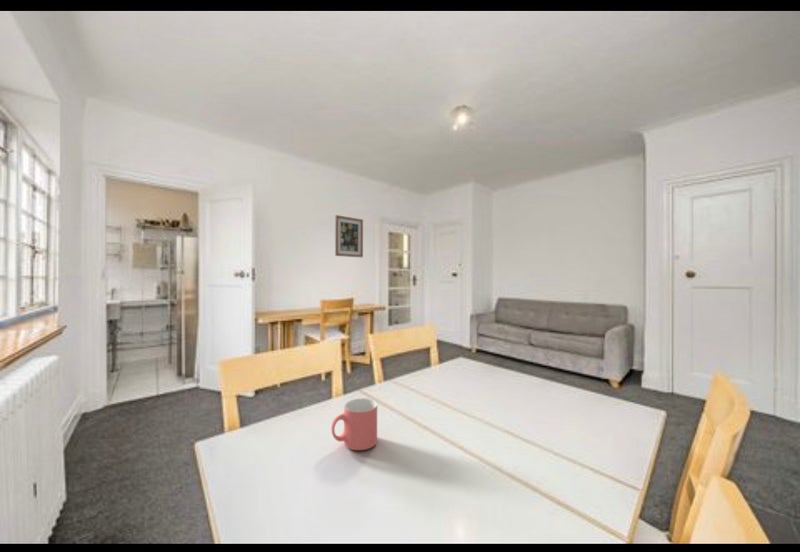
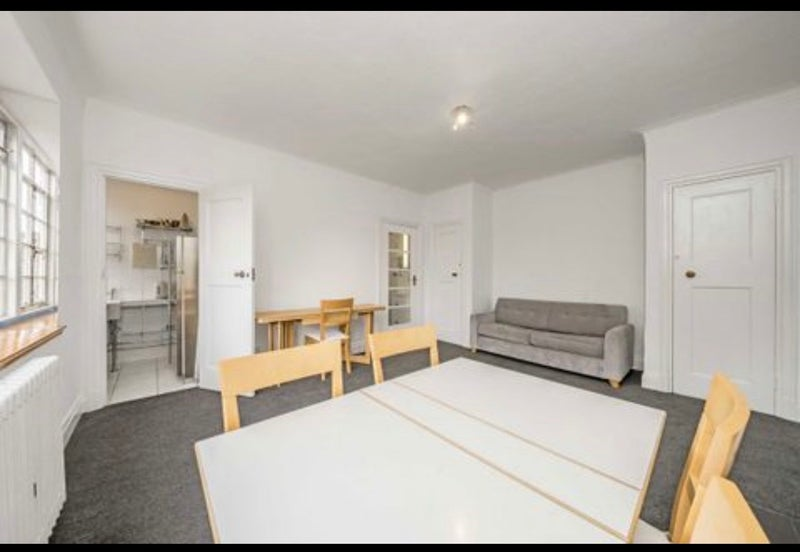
- mug (354, 424)
- wall art (349, 237)
